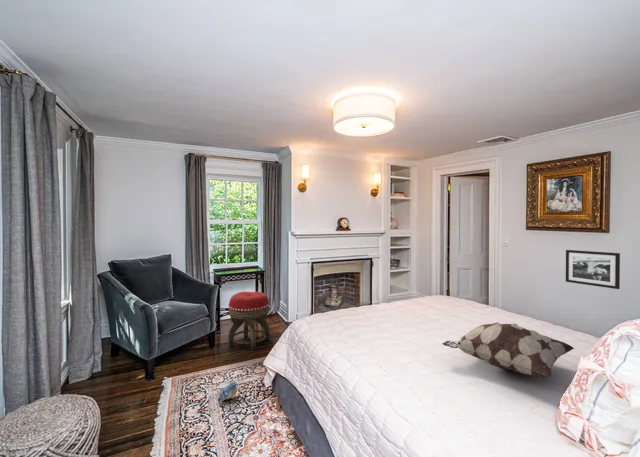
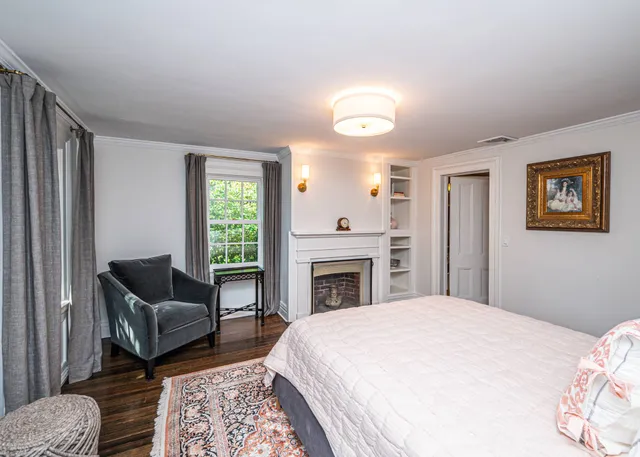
- plush toy (227, 389)
- footstool (249, 318)
- picture frame (591, 268)
- decorative pillow (506, 346)
